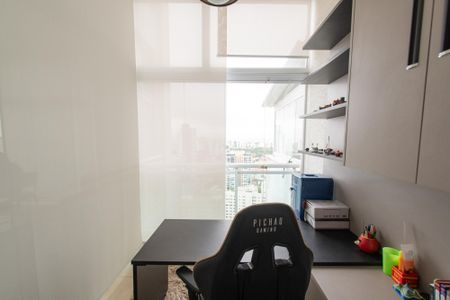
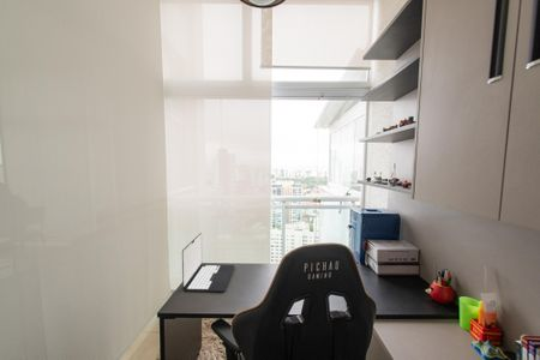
+ laptop (211, 264)
